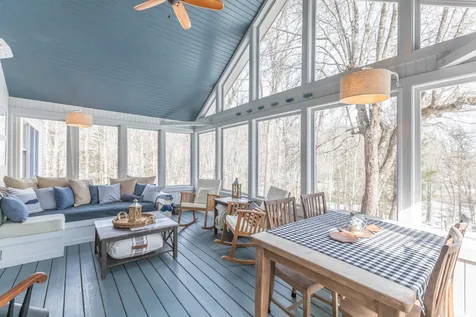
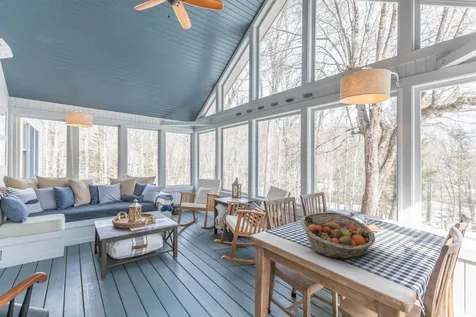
+ fruit basket (336, 233)
